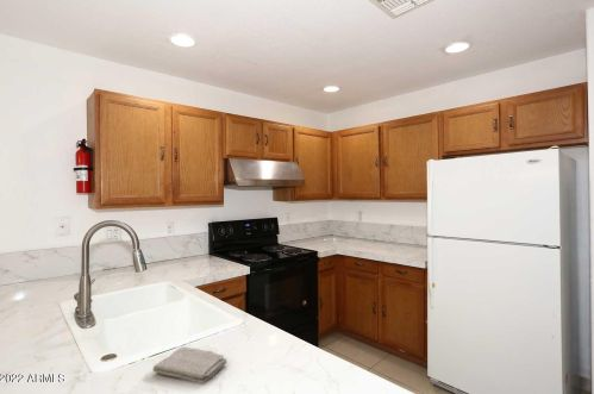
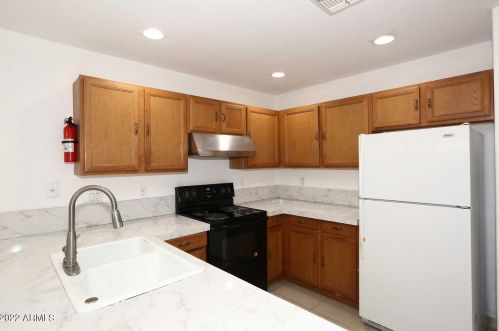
- washcloth (190, 363)
